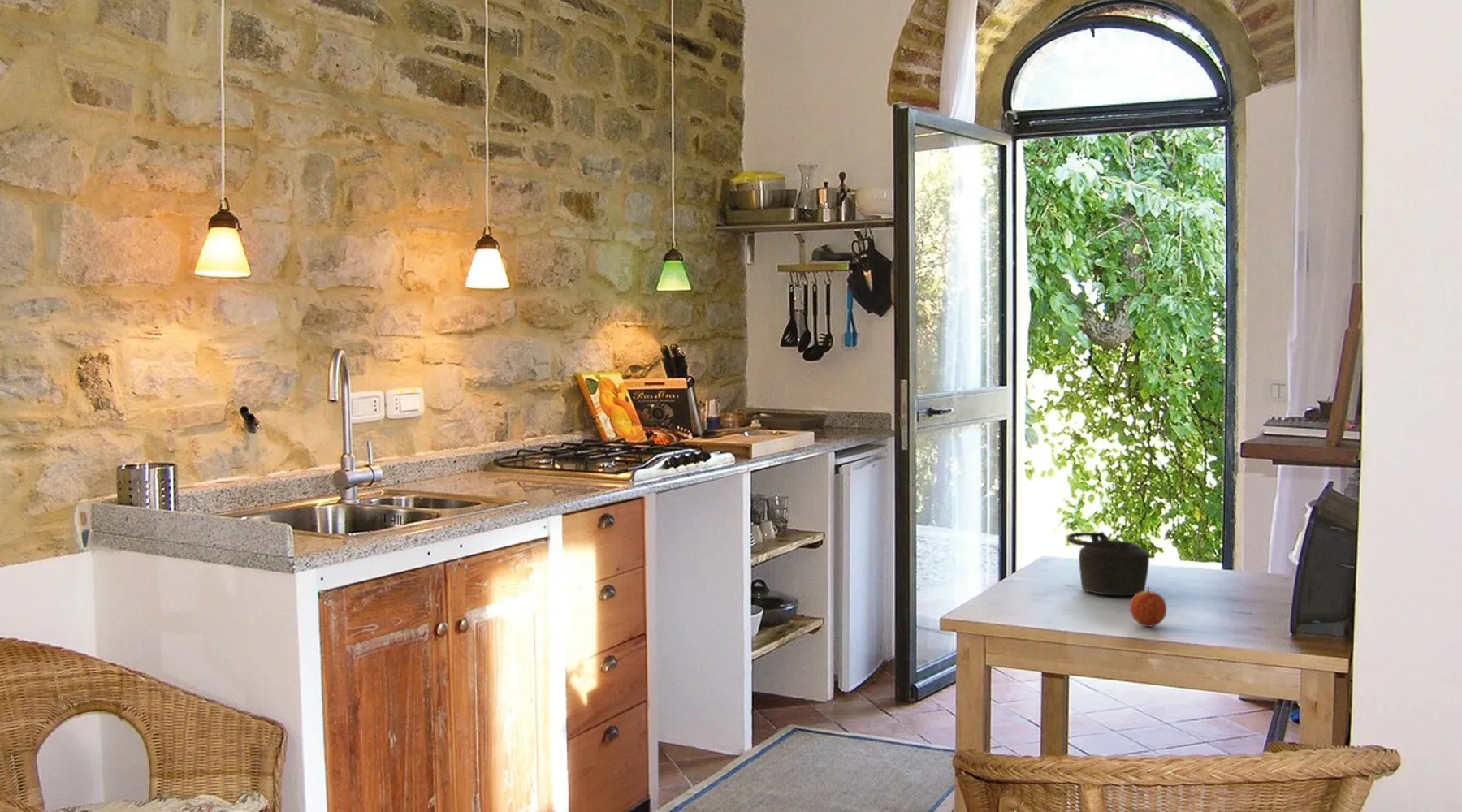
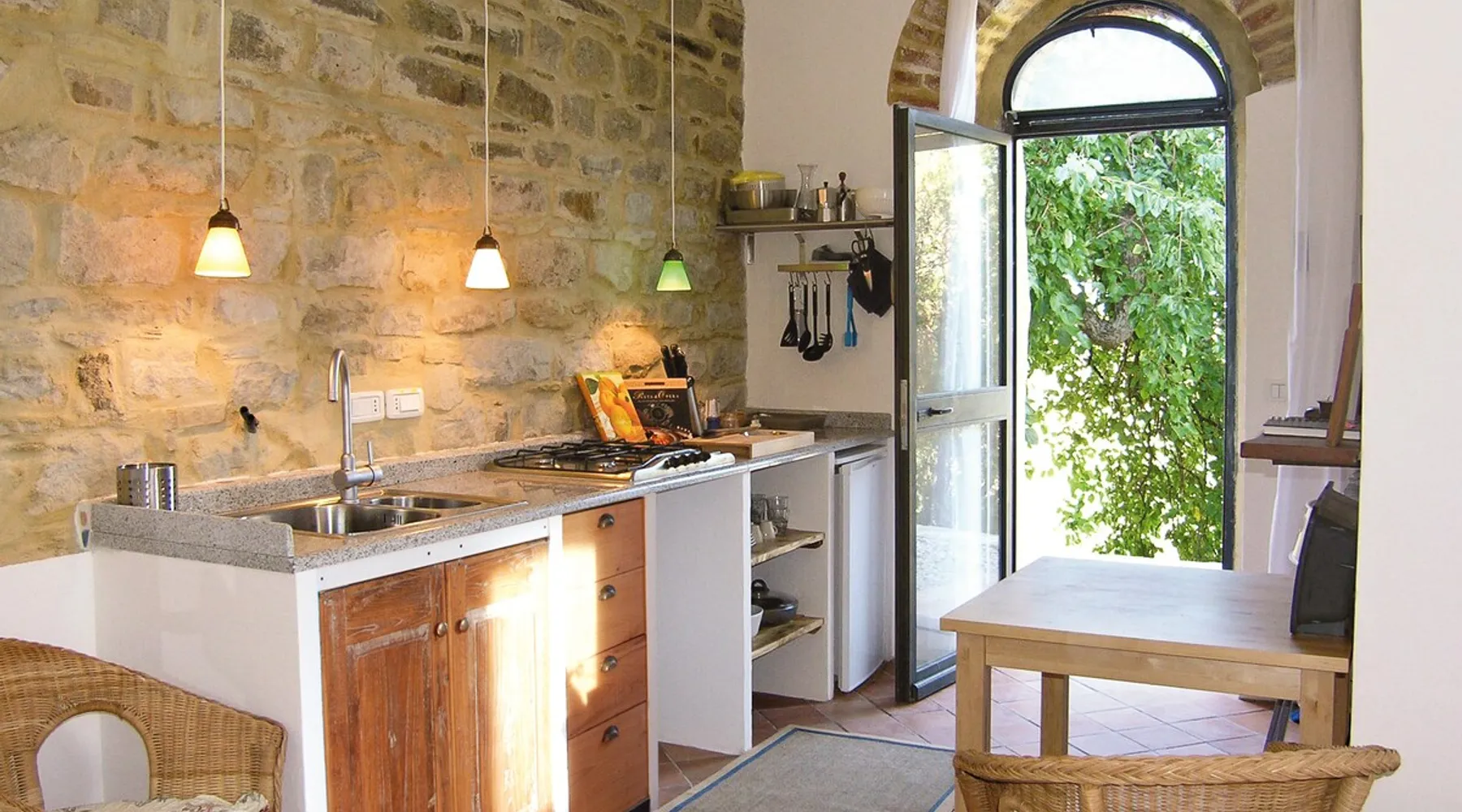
- teapot (1107, 562)
- fruit (1148, 606)
